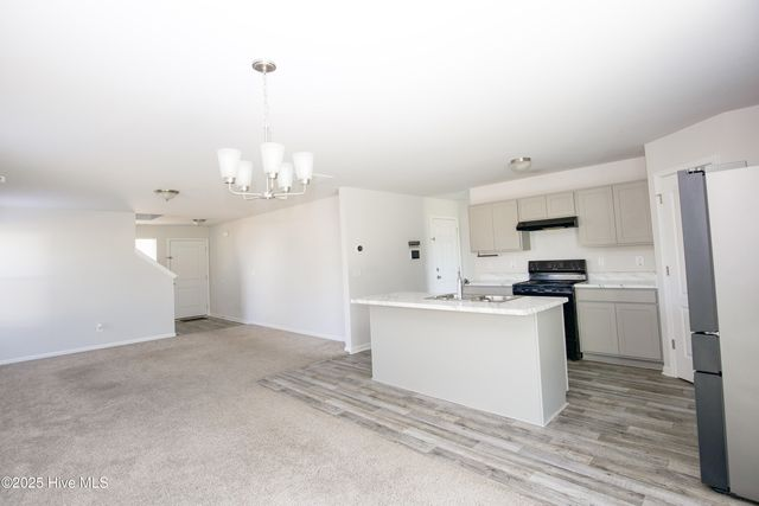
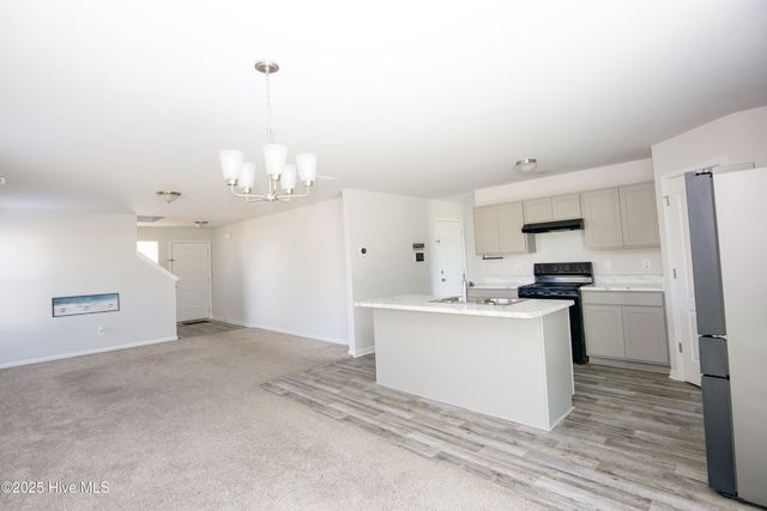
+ wall art (86, 304)
